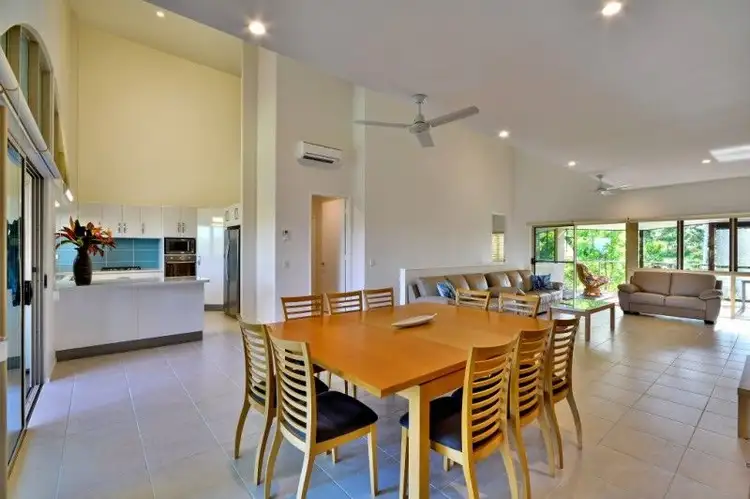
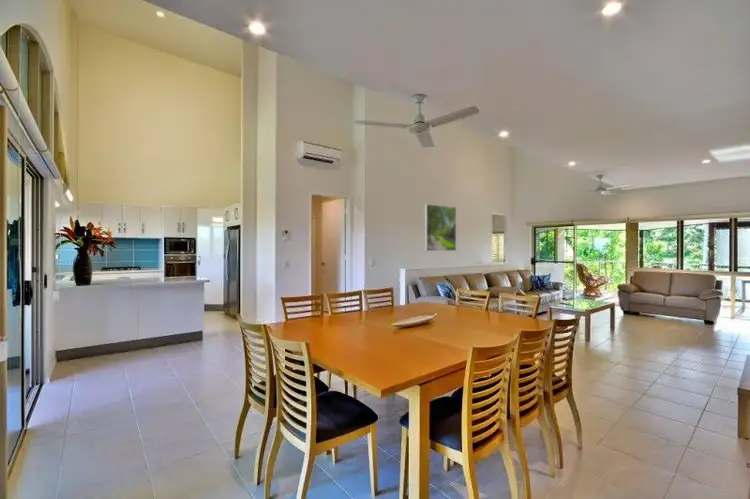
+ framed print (441, 228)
